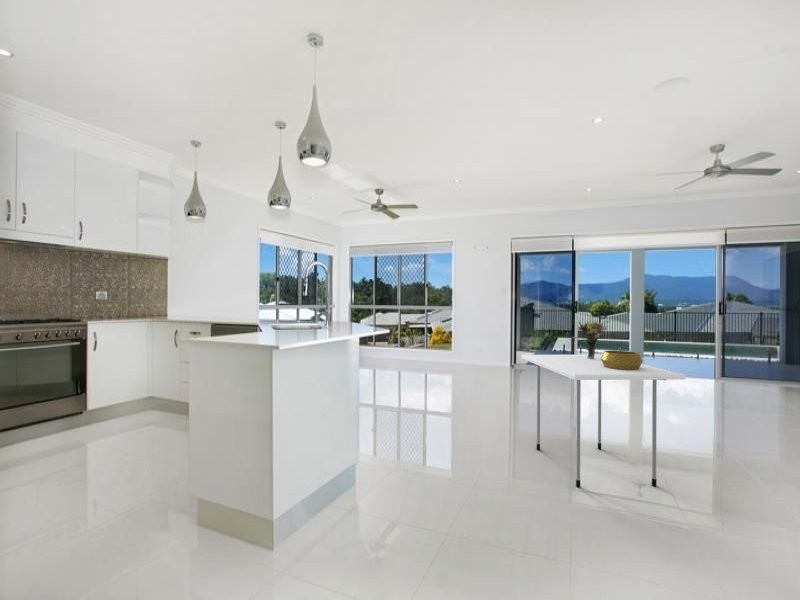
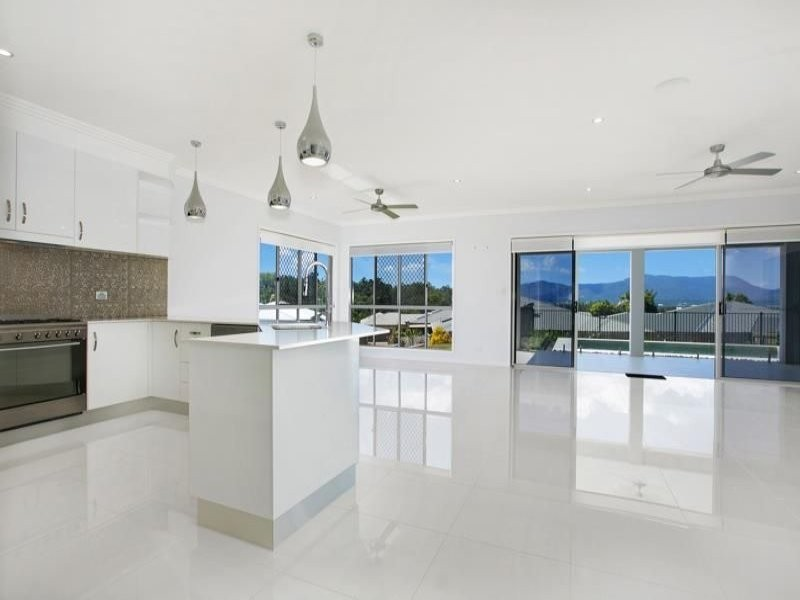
- decorative bowl (621, 359)
- dining table (598, 414)
- bouquet (590, 339)
